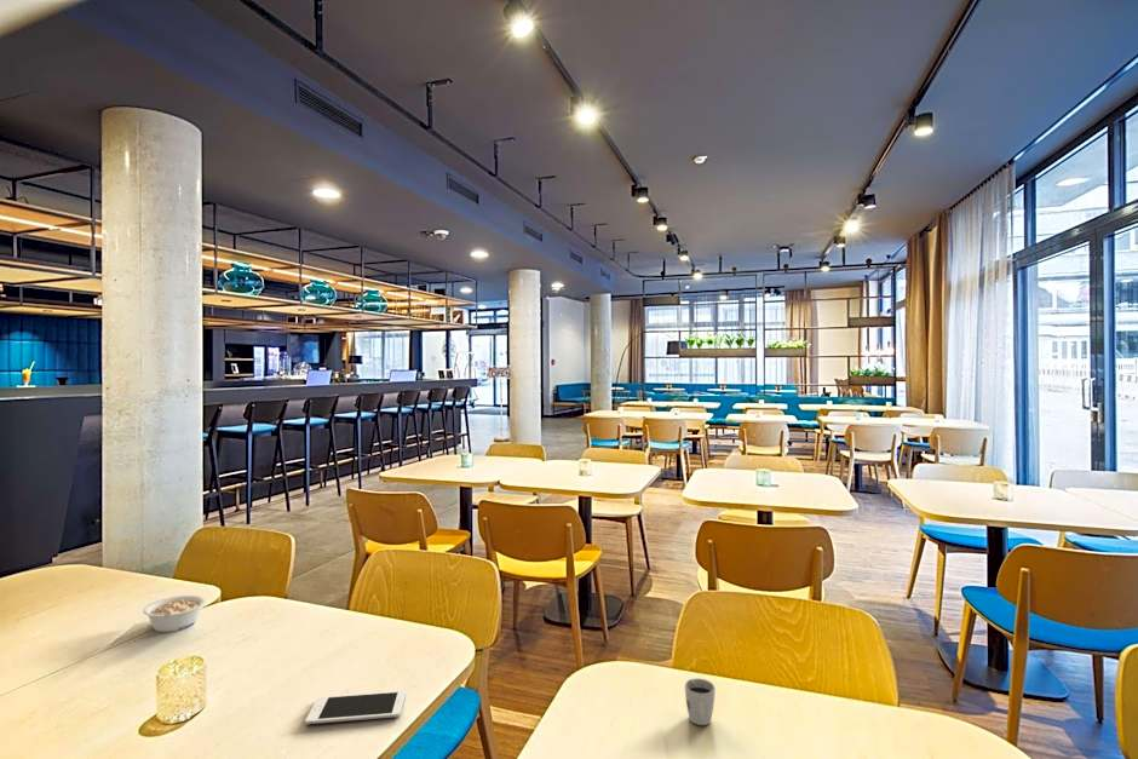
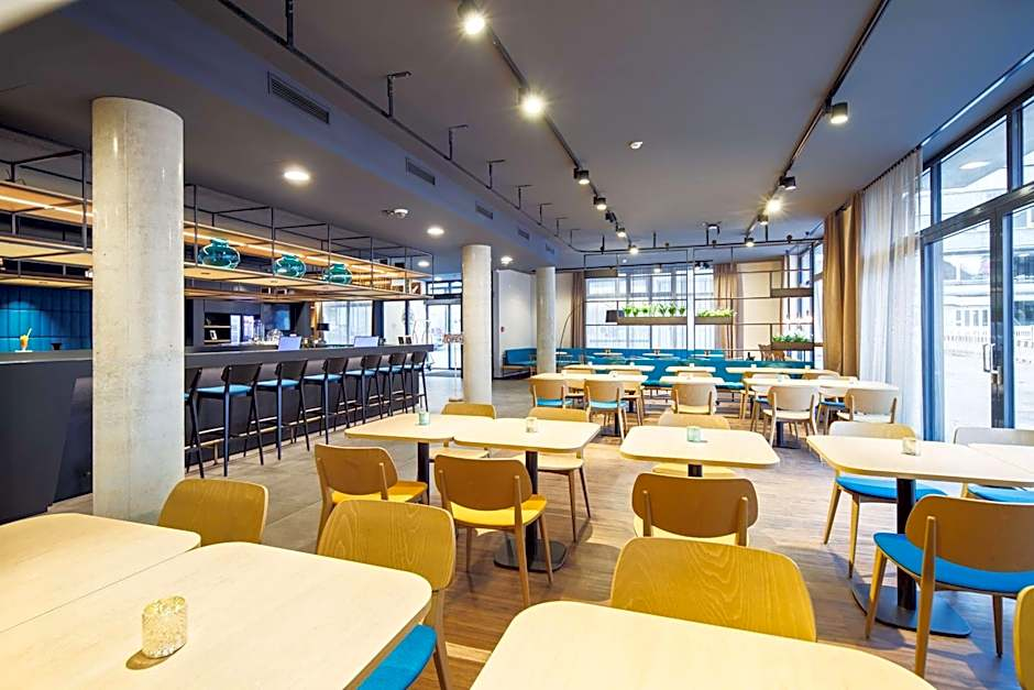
- legume (176, 613)
- cell phone (357, 706)
- cup (700, 692)
